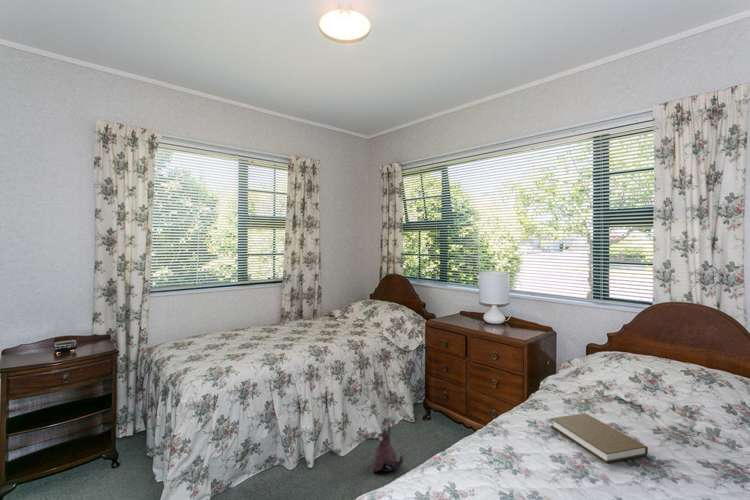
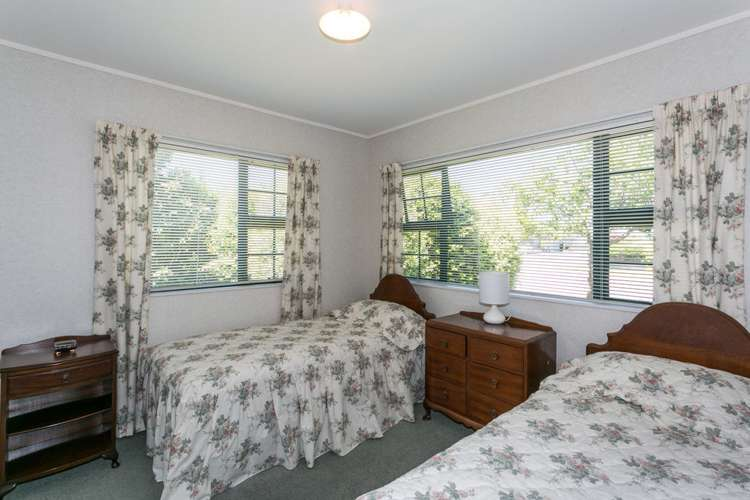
- book (595, 435)
- plush toy (389, 448)
